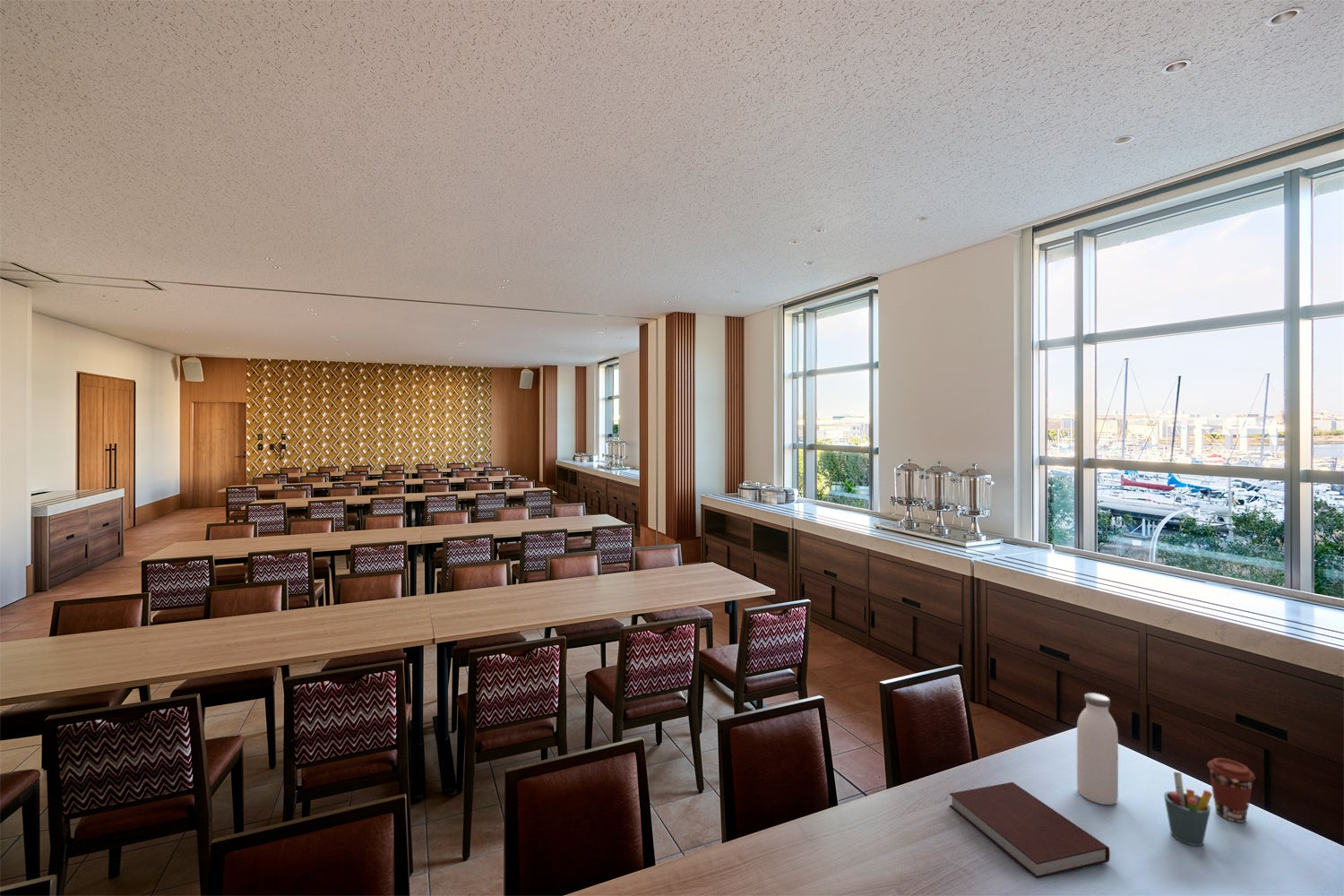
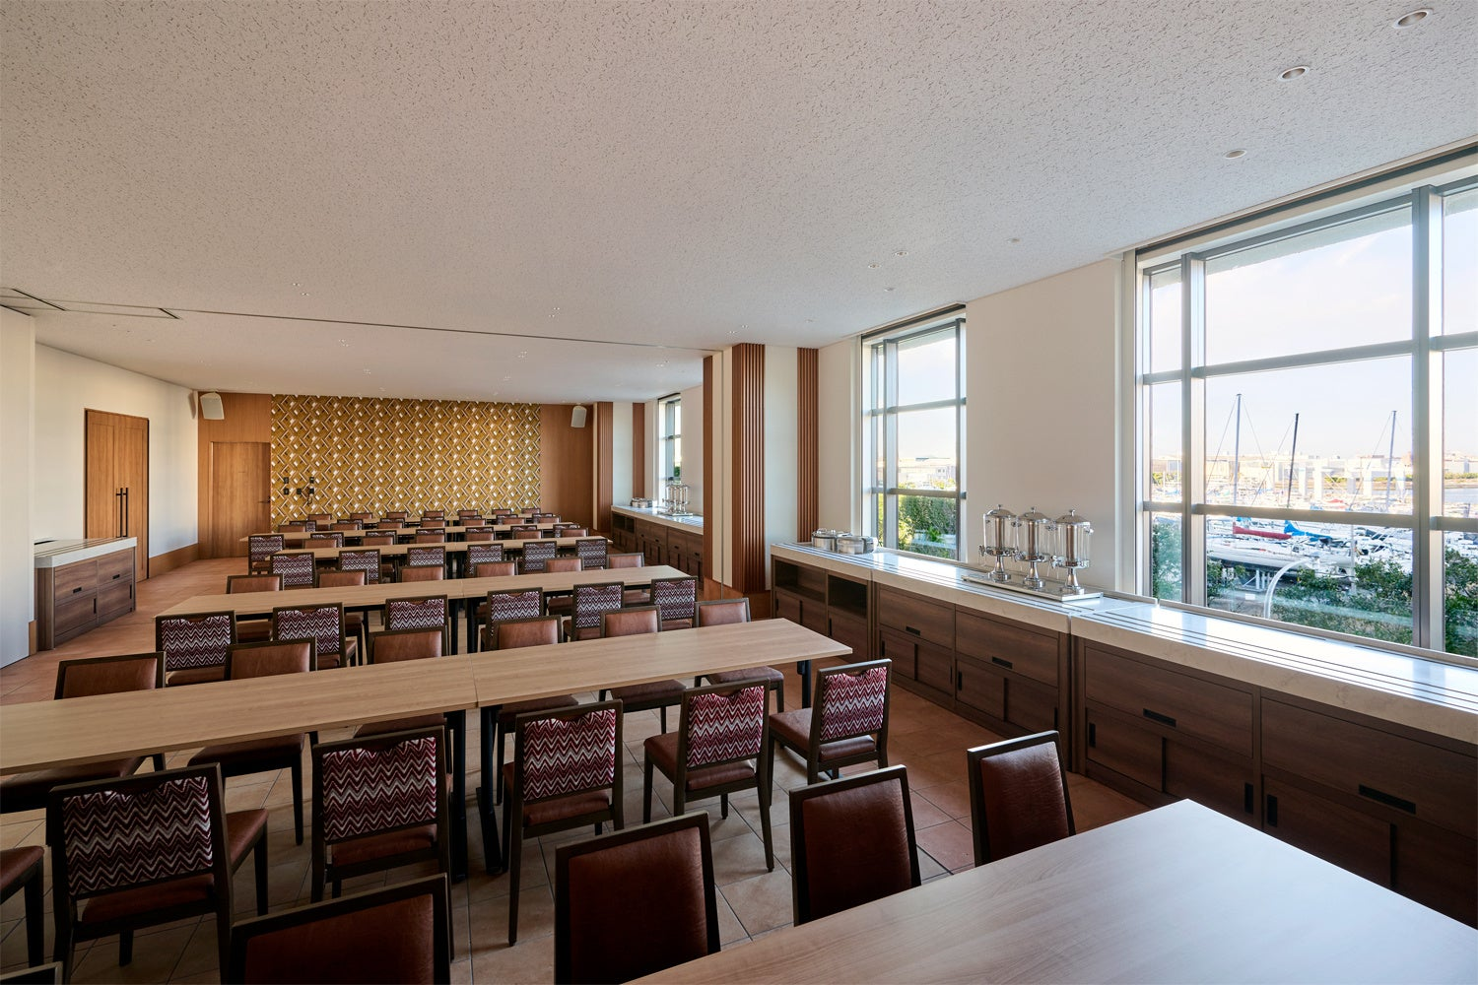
- notebook (1023, 824)
- water bottle (1097, 745)
- coffee cup (1230, 789)
- pen holder (1187, 810)
